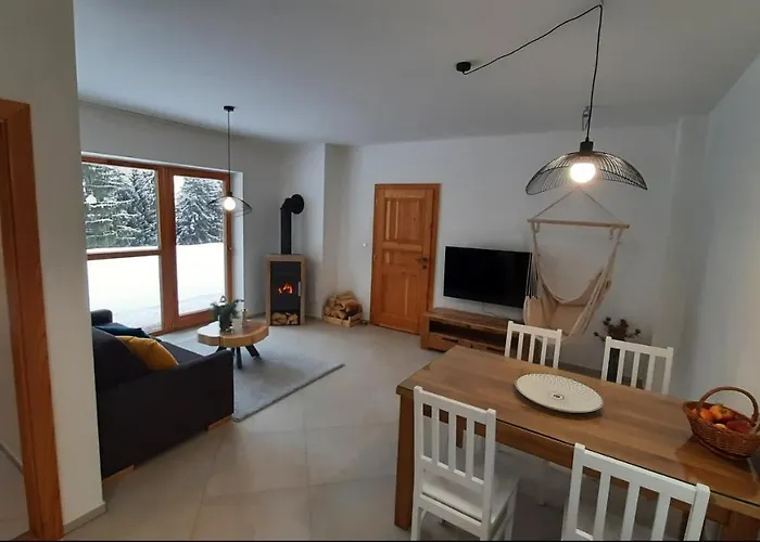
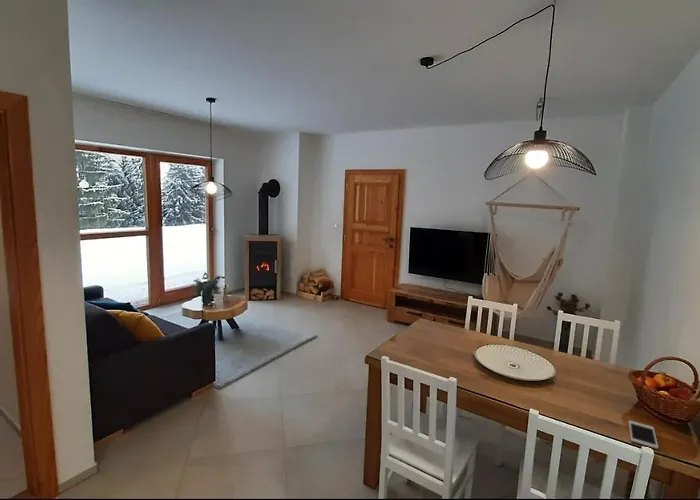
+ cell phone (642, 433)
